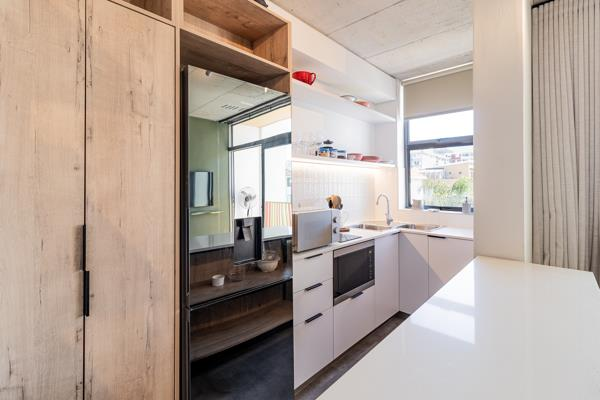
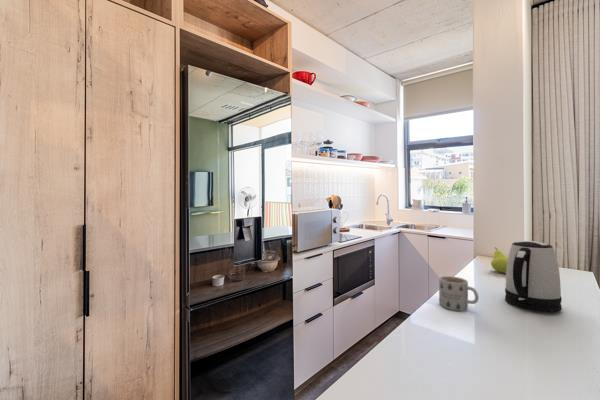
+ mug (458, 294)
+ fruit (501, 260)
+ kettle (529, 274)
